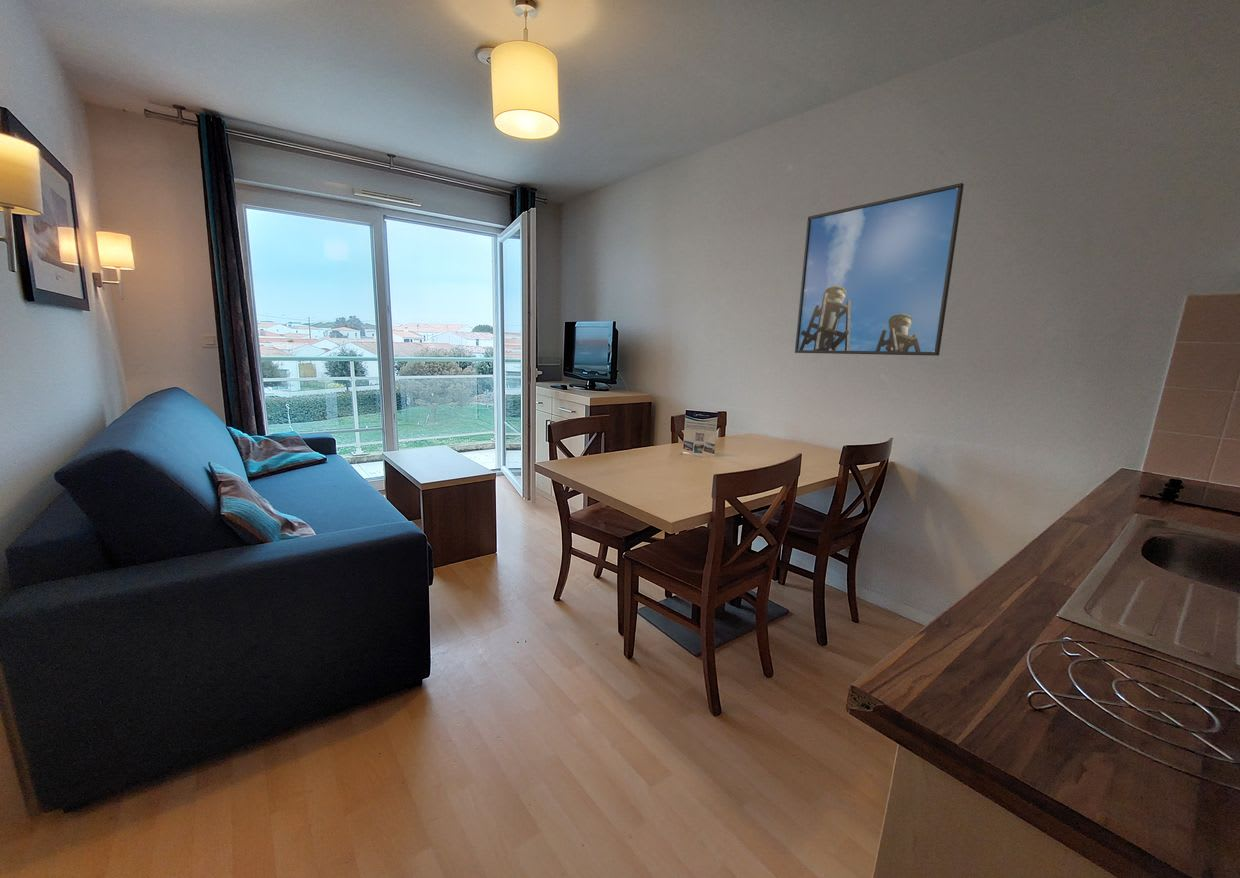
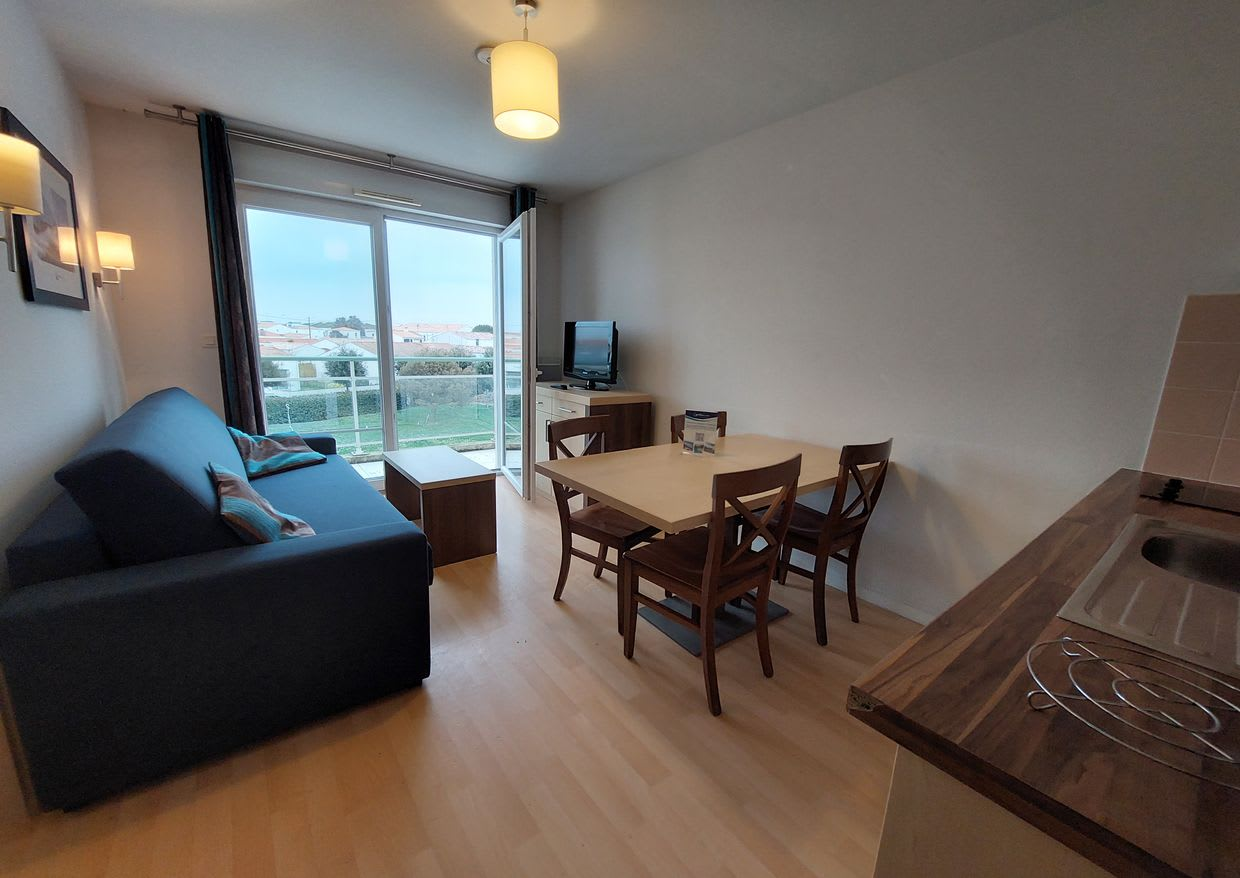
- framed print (867, 280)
